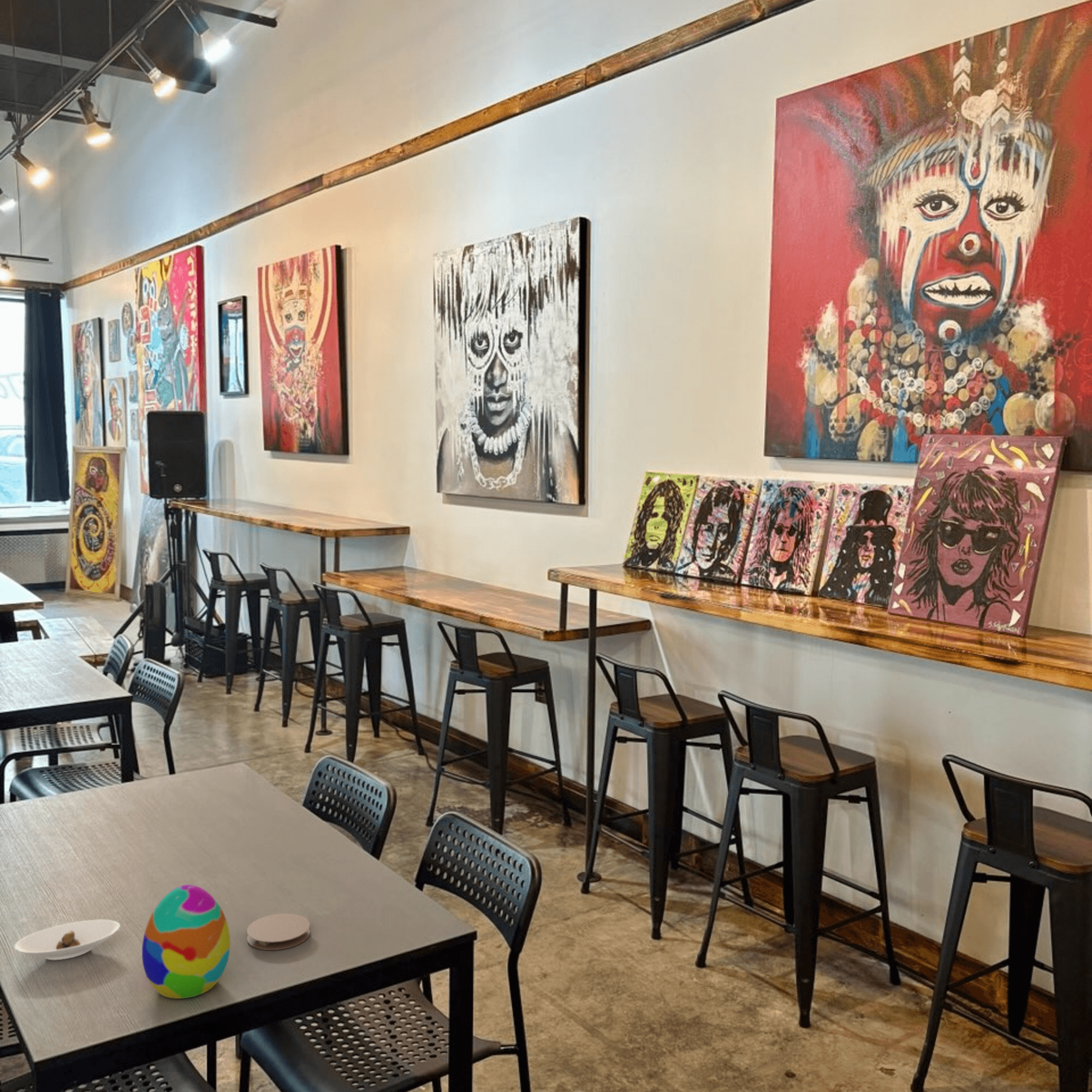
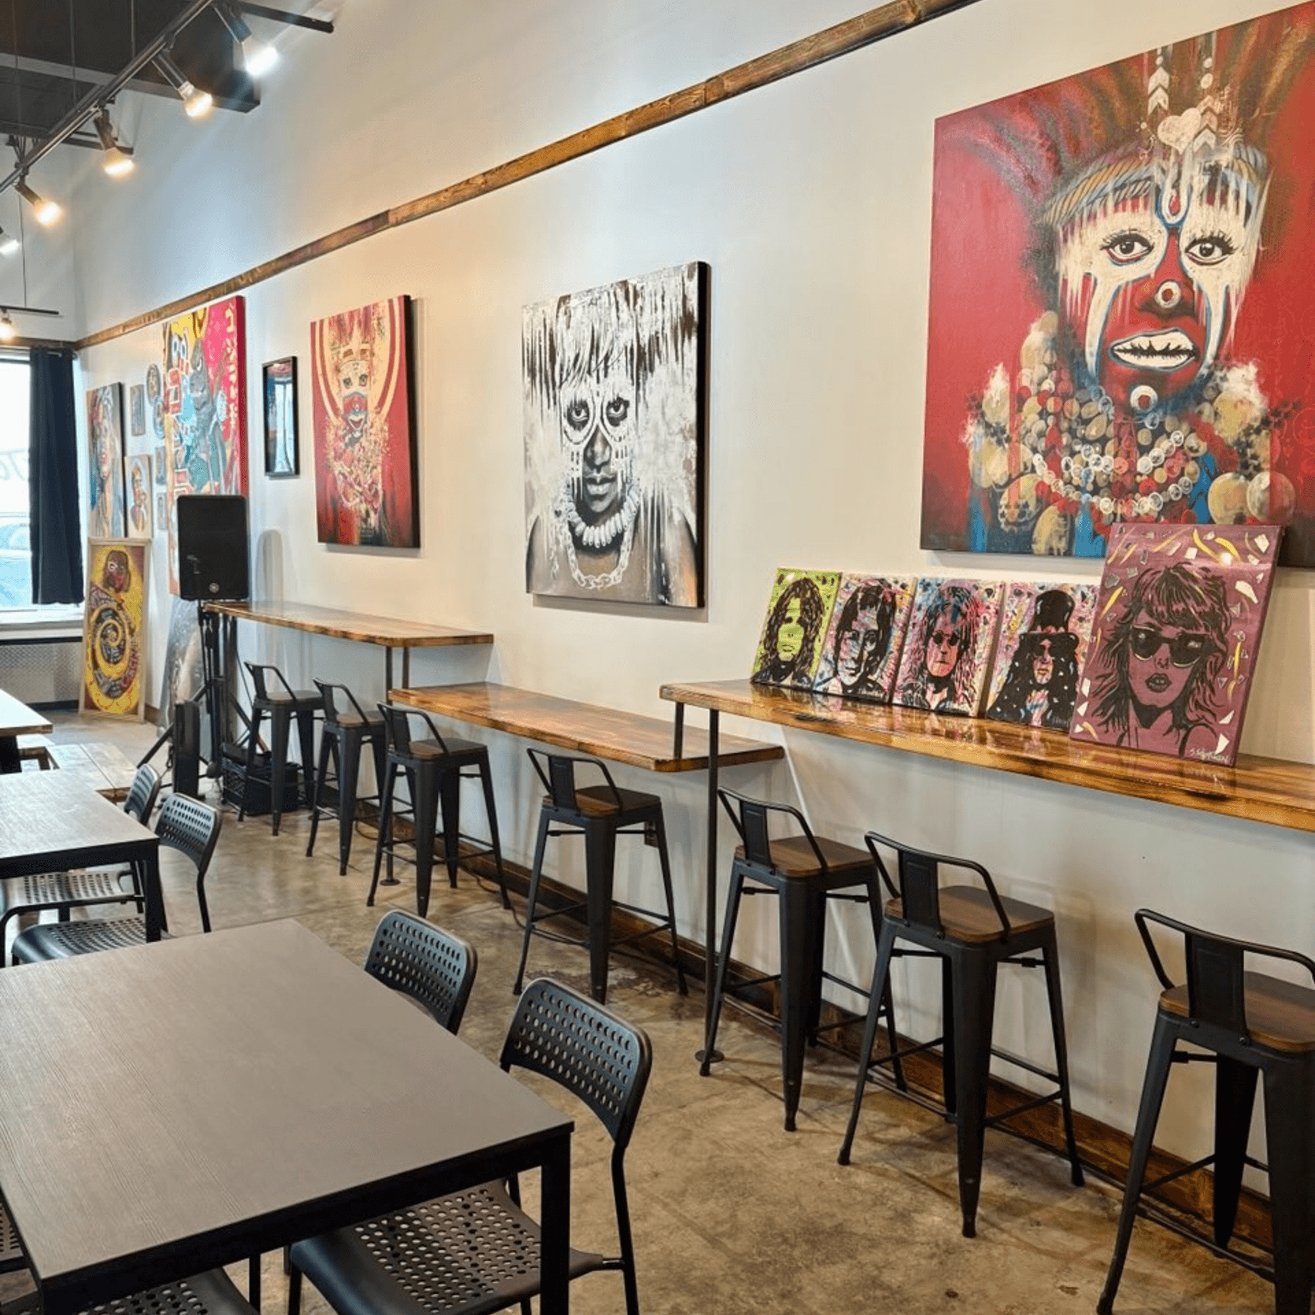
- coaster (278, 931)
- decorative egg (186, 936)
- saucer (68, 942)
